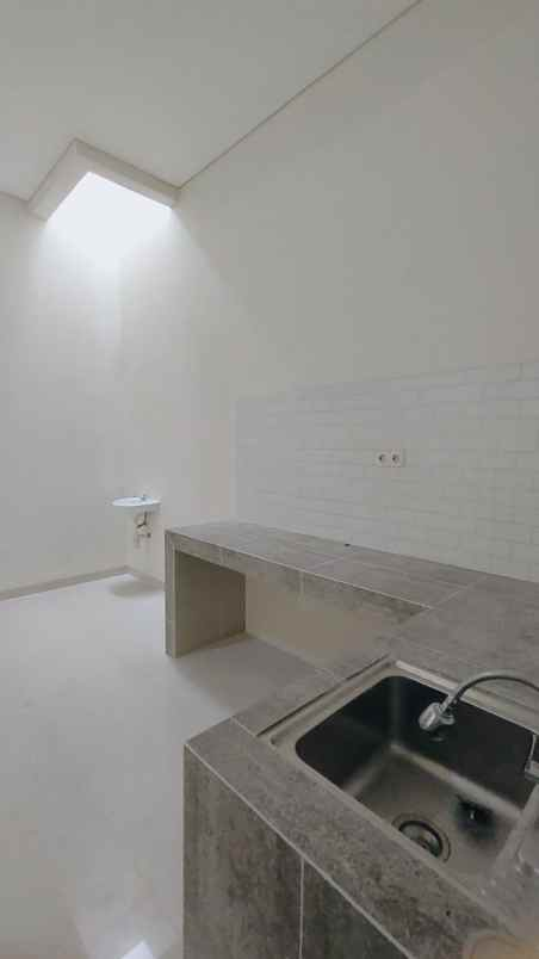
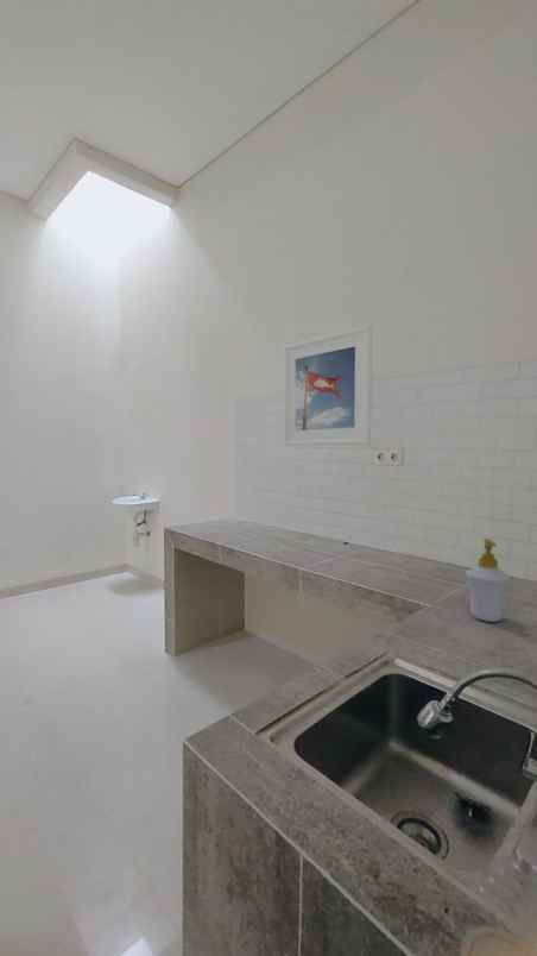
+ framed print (323, 391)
+ soap bottle (487, 579)
